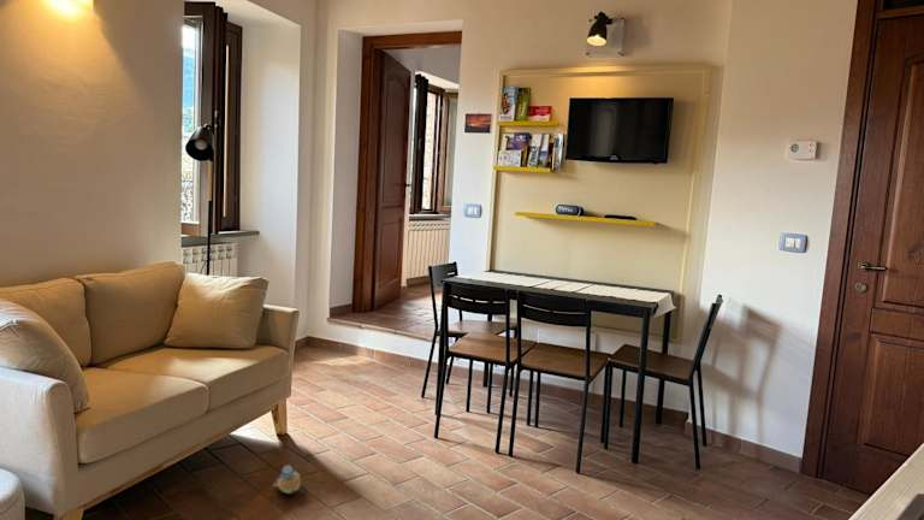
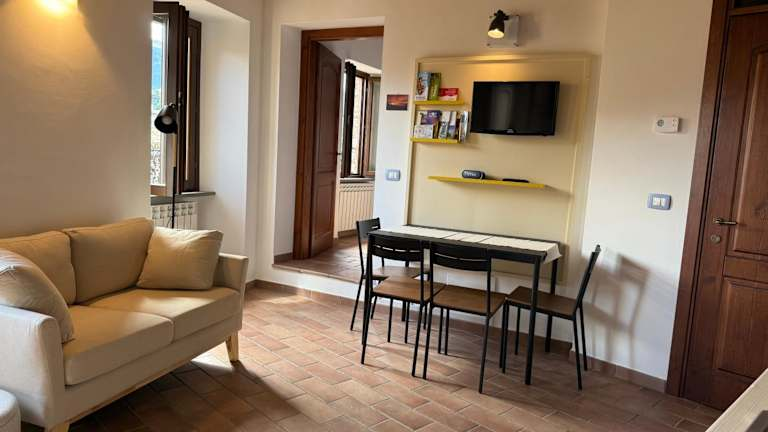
- plush toy (289, 475)
